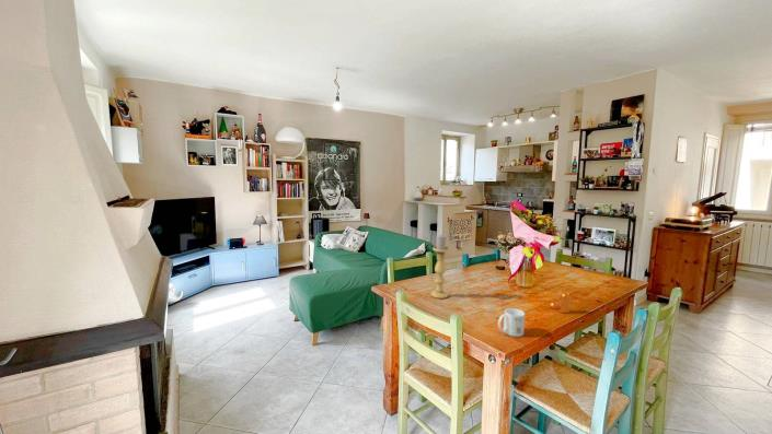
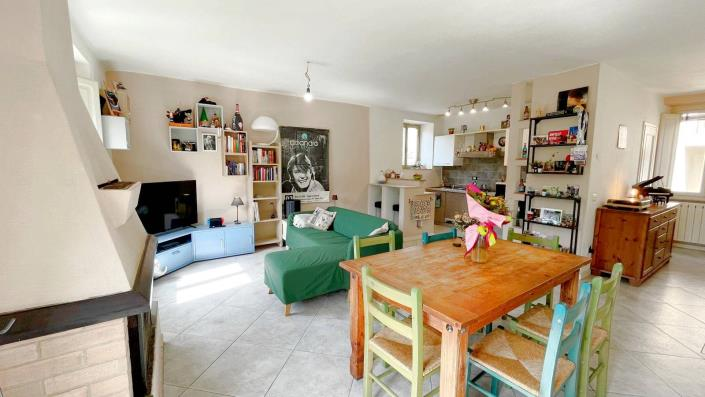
- pepper shaker (561, 300)
- mug (510, 322)
- candle holder (440, 265)
